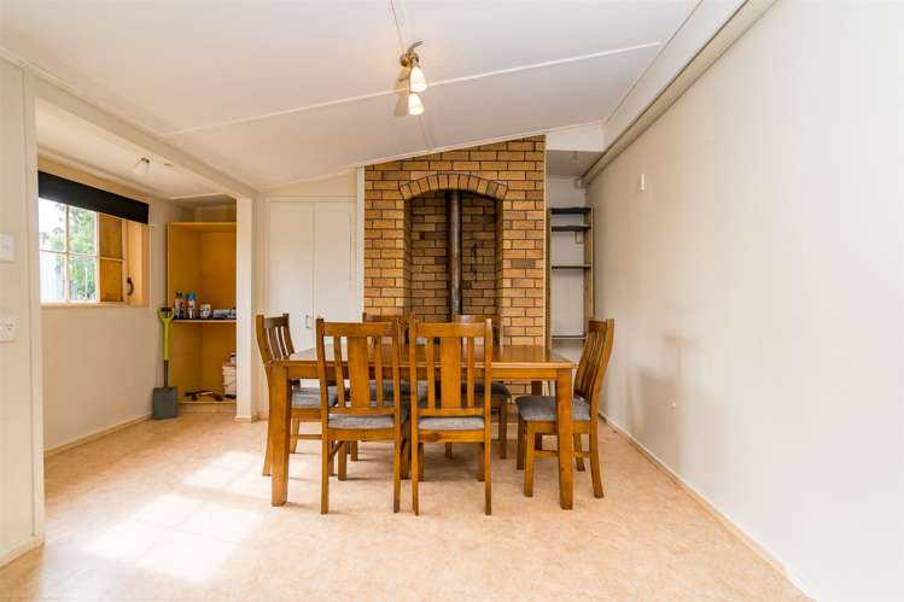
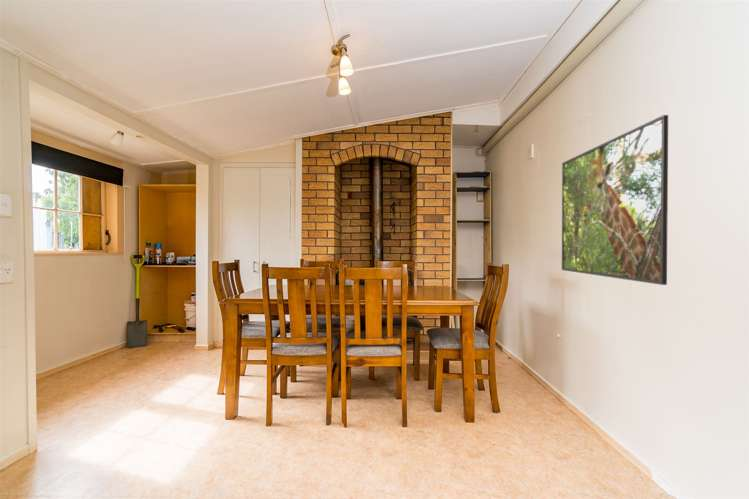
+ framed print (602, 210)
